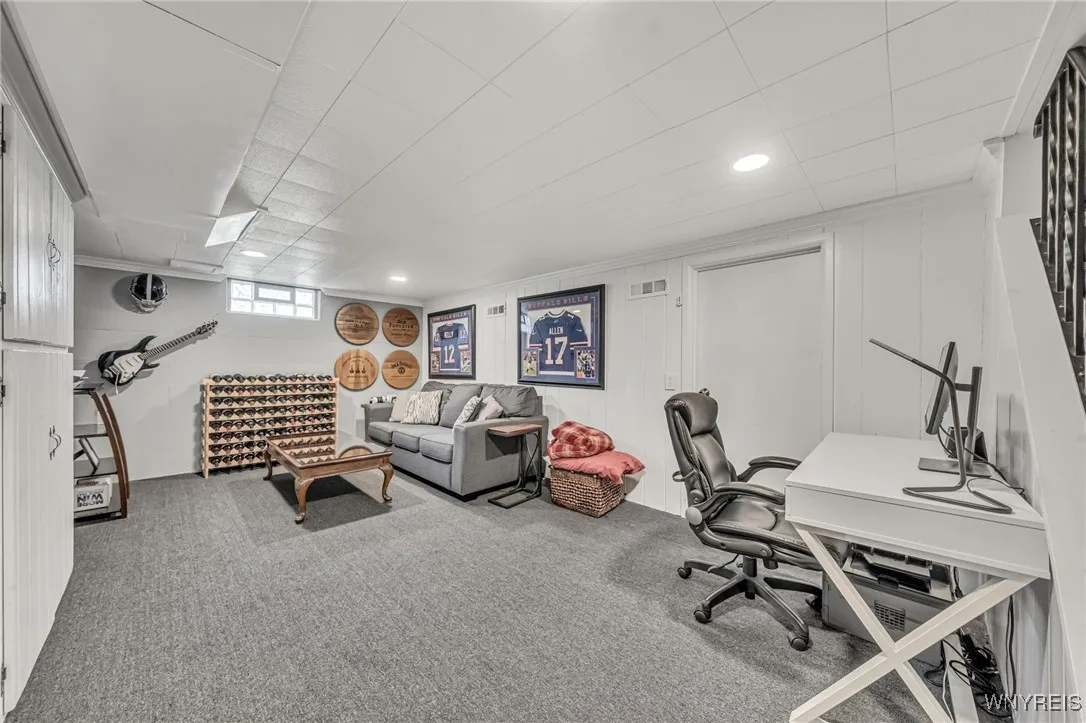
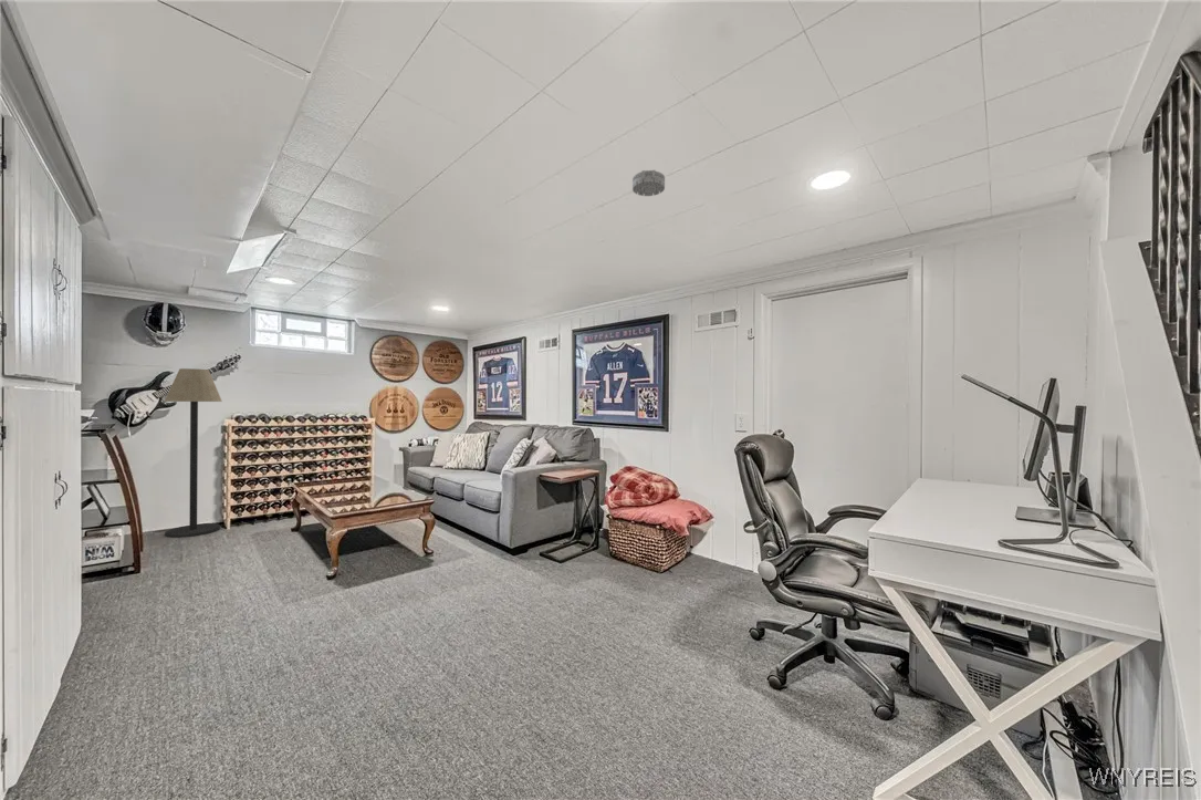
+ floor lamp (194, 450)
+ smoke detector (648, 183)
